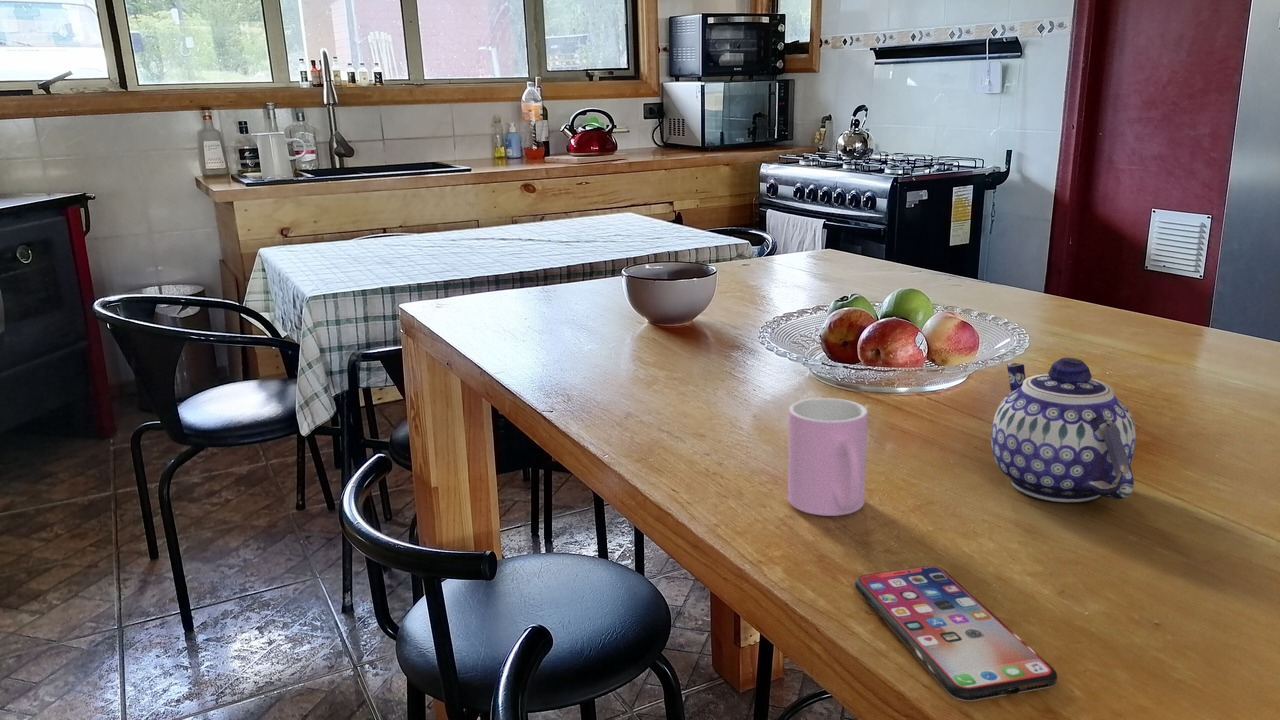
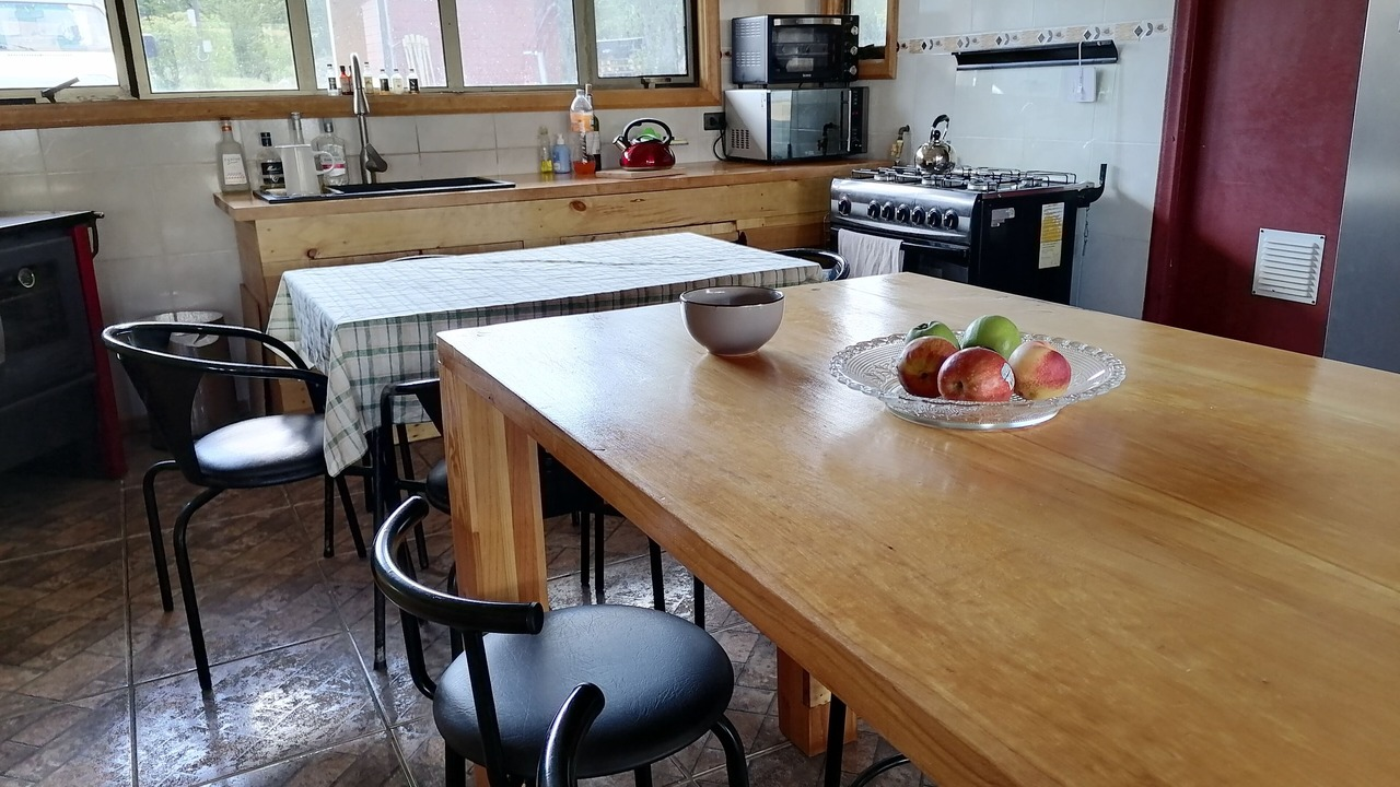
- smartphone (947, 625)
- teapot (1061, 422)
- cup (833, 462)
